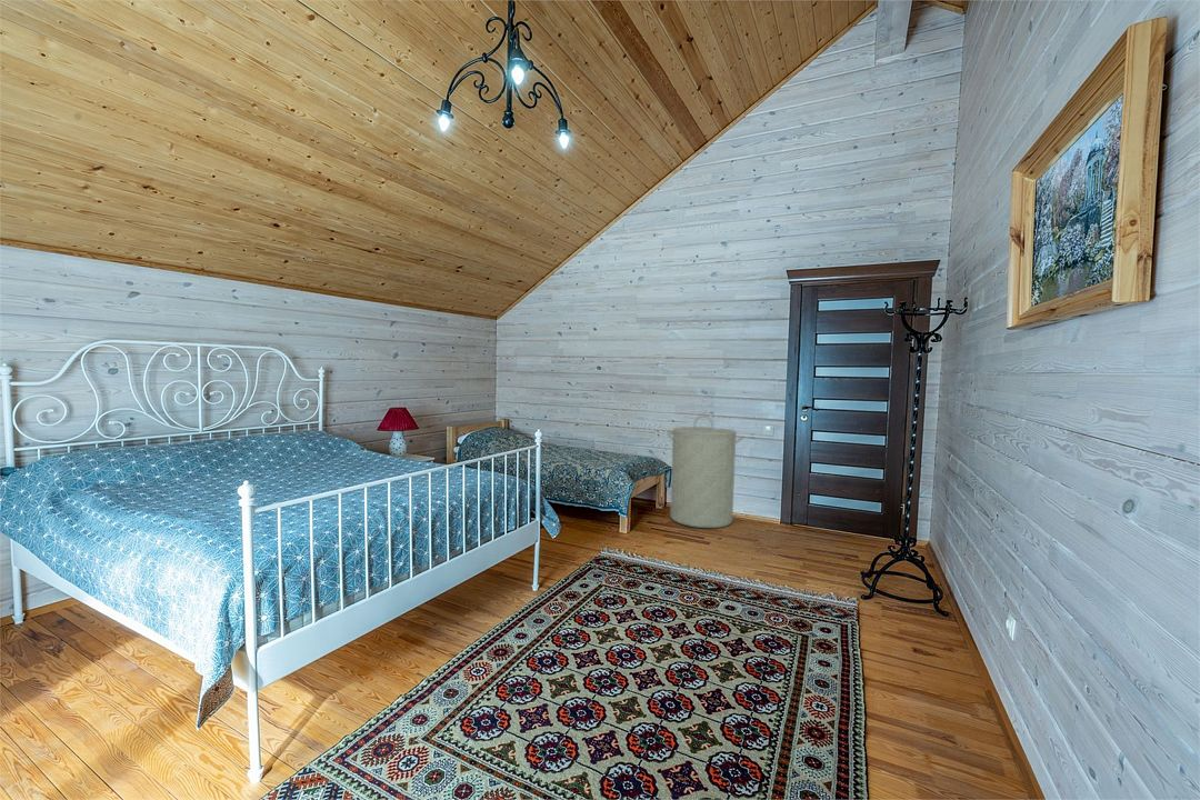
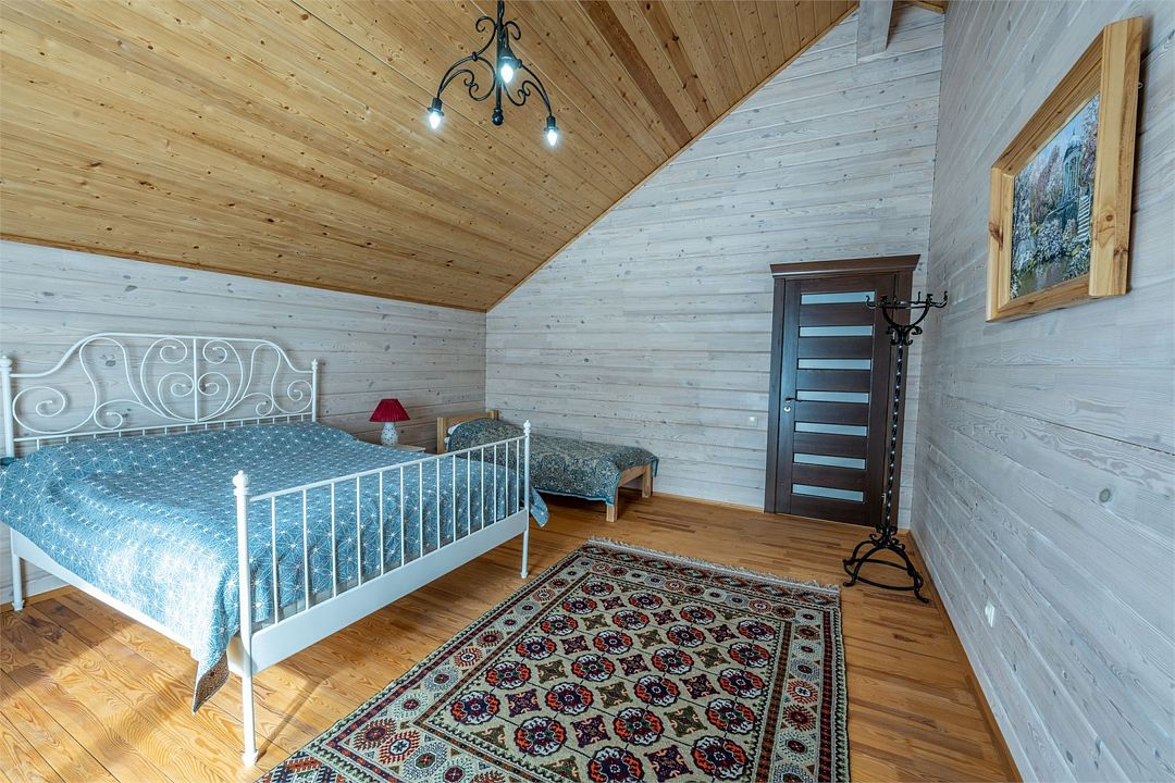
- laundry hamper (702, 467)
